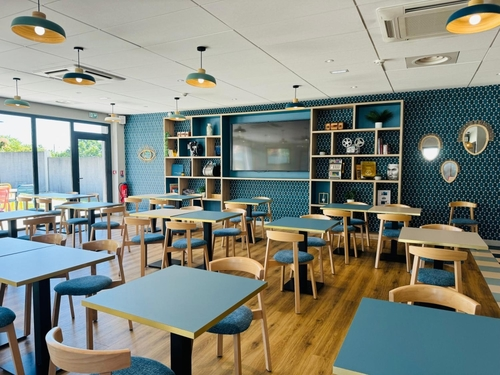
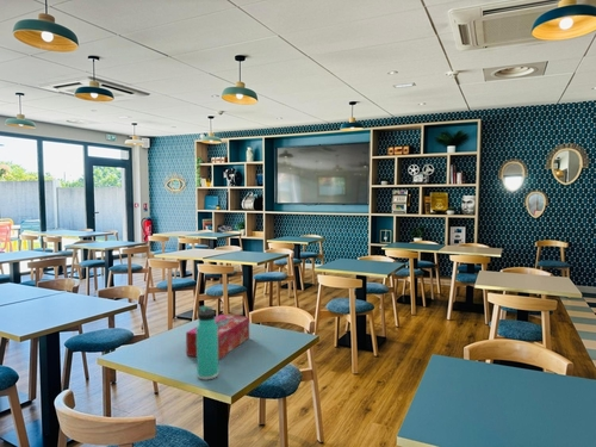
+ tissue box (219, 335)
+ thermos bottle (206, 341)
